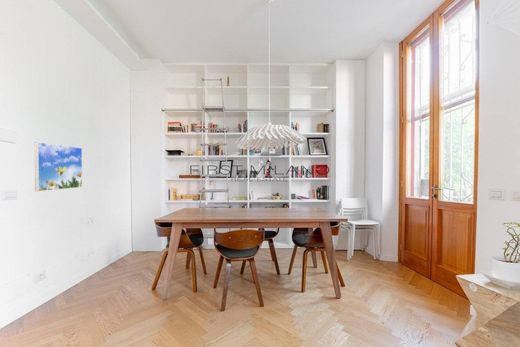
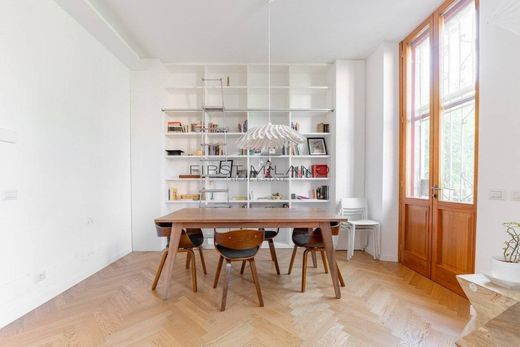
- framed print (61, 167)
